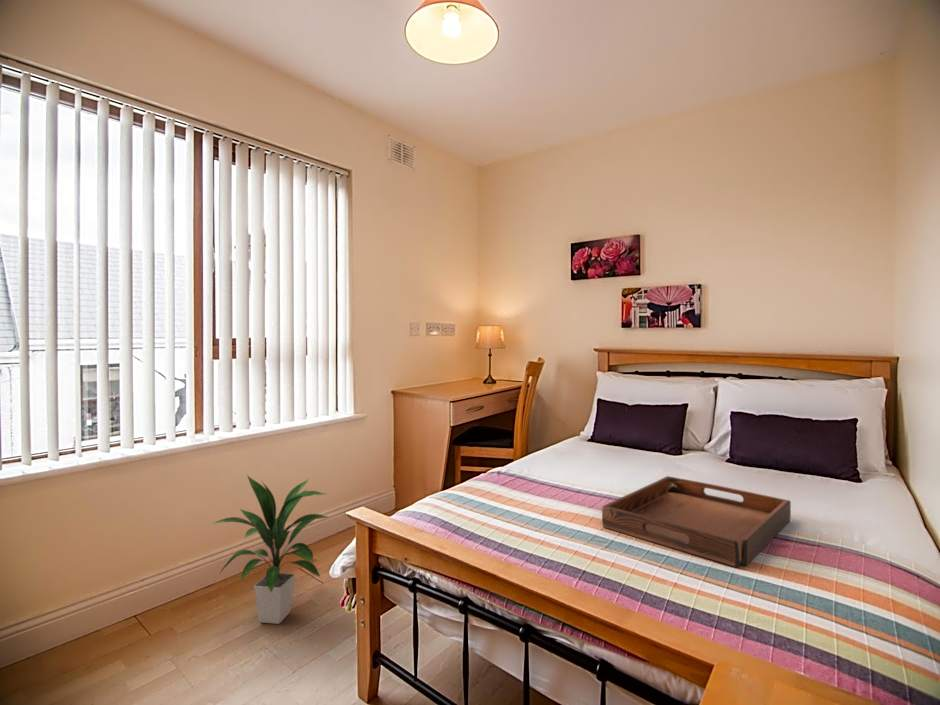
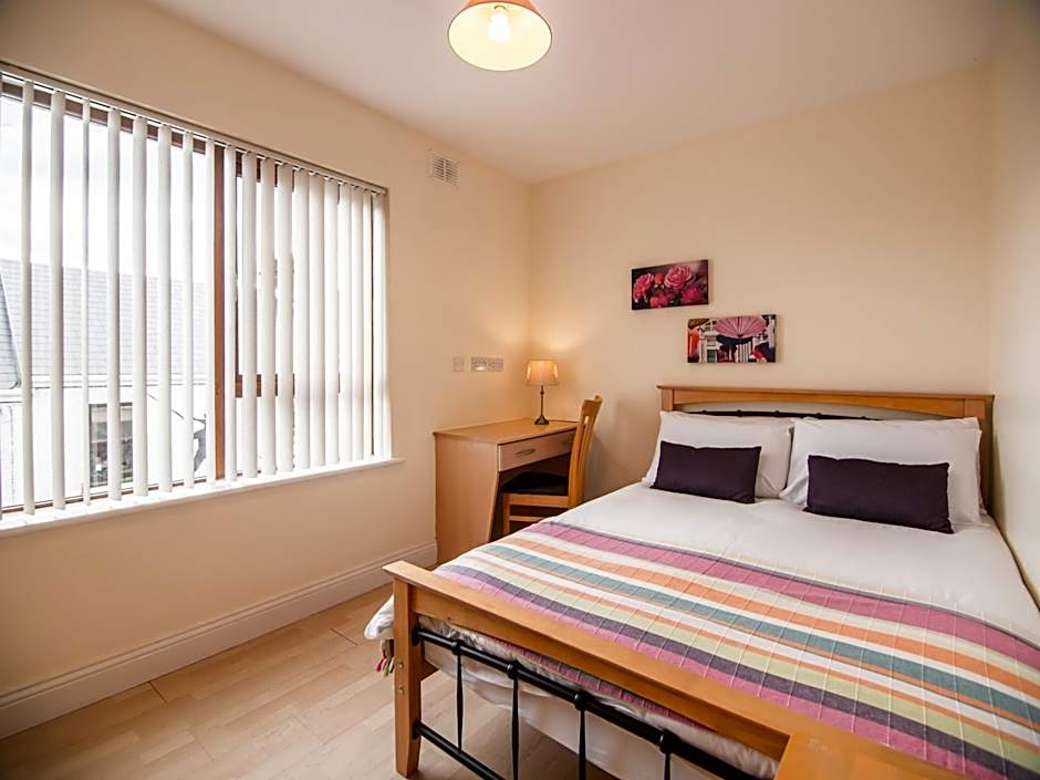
- serving tray (697, 513)
- indoor plant (279, 545)
